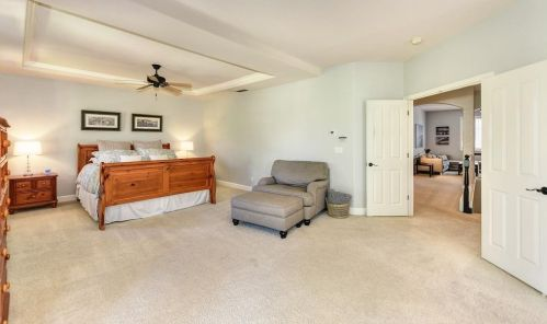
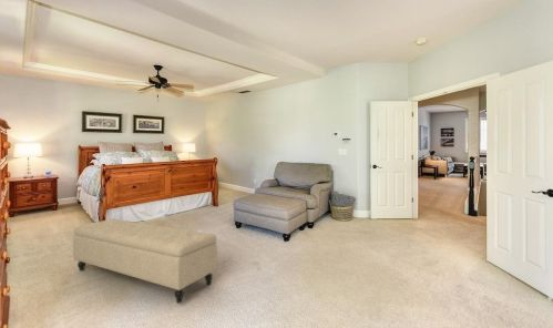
+ bench (141, 253)
